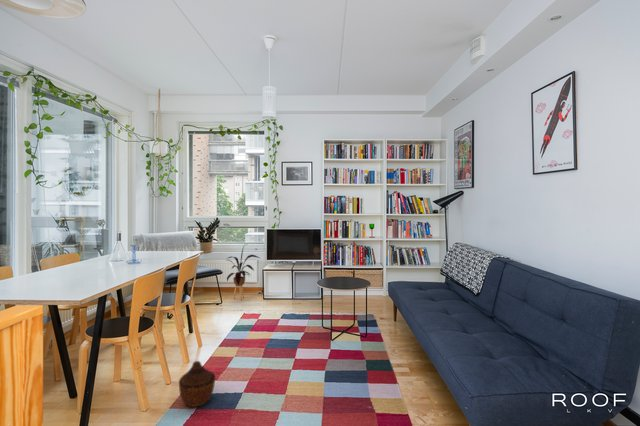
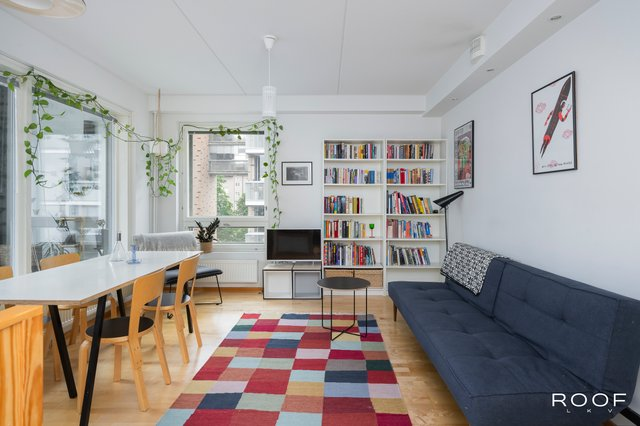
- house plant (240, 272)
- woven basket (197, 381)
